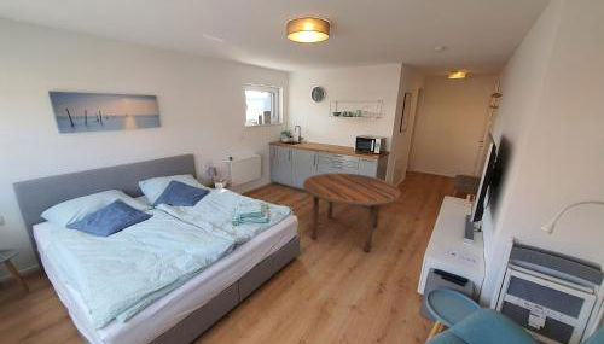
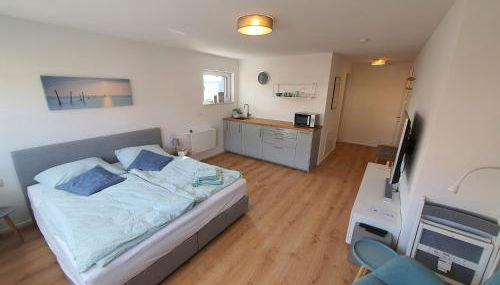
- dining table (348, 204)
